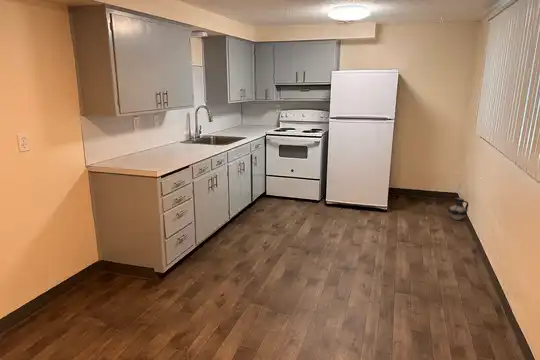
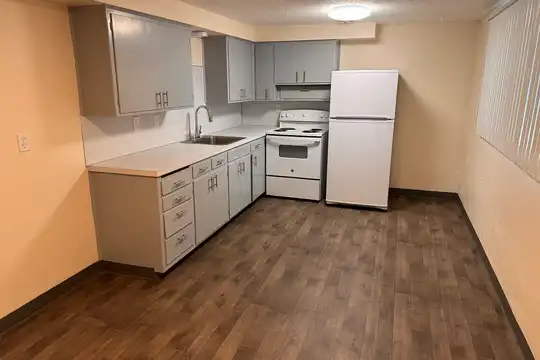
- ceramic jug (458, 208)
